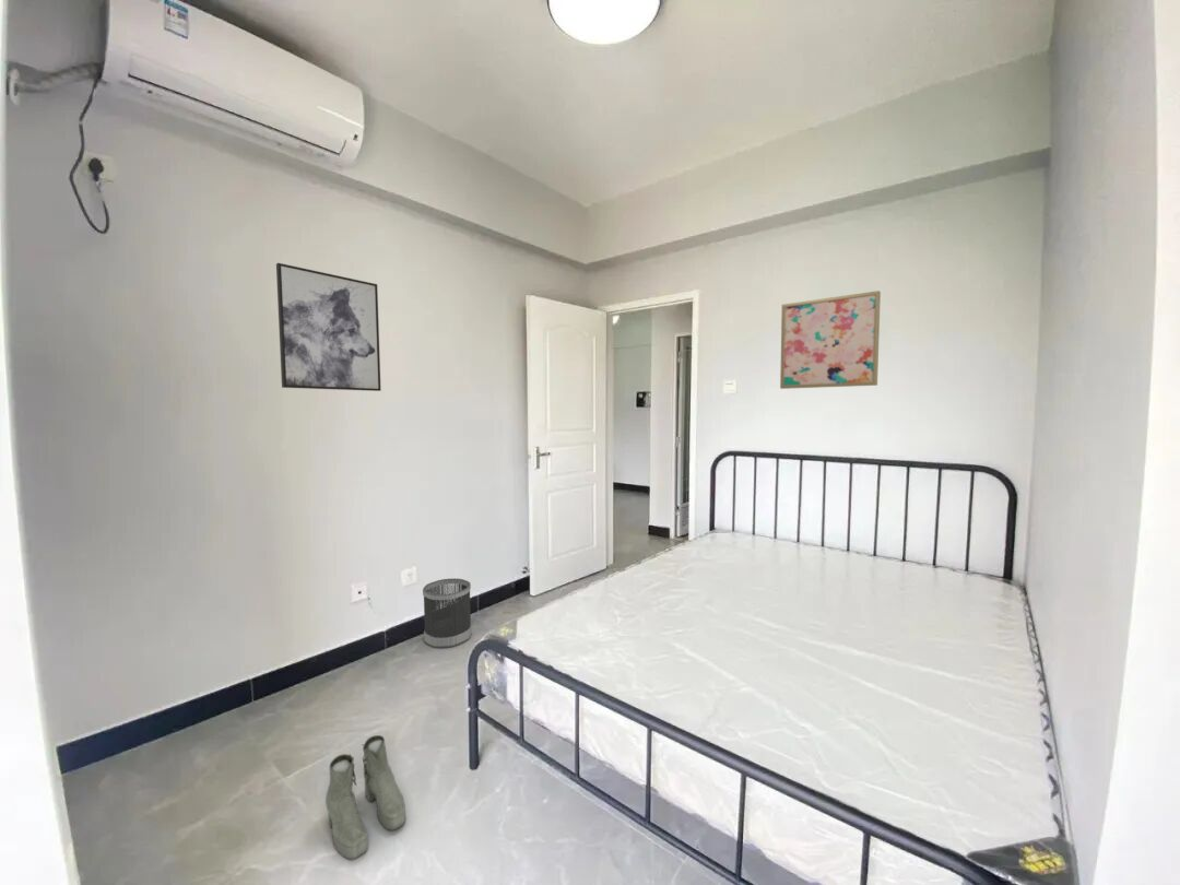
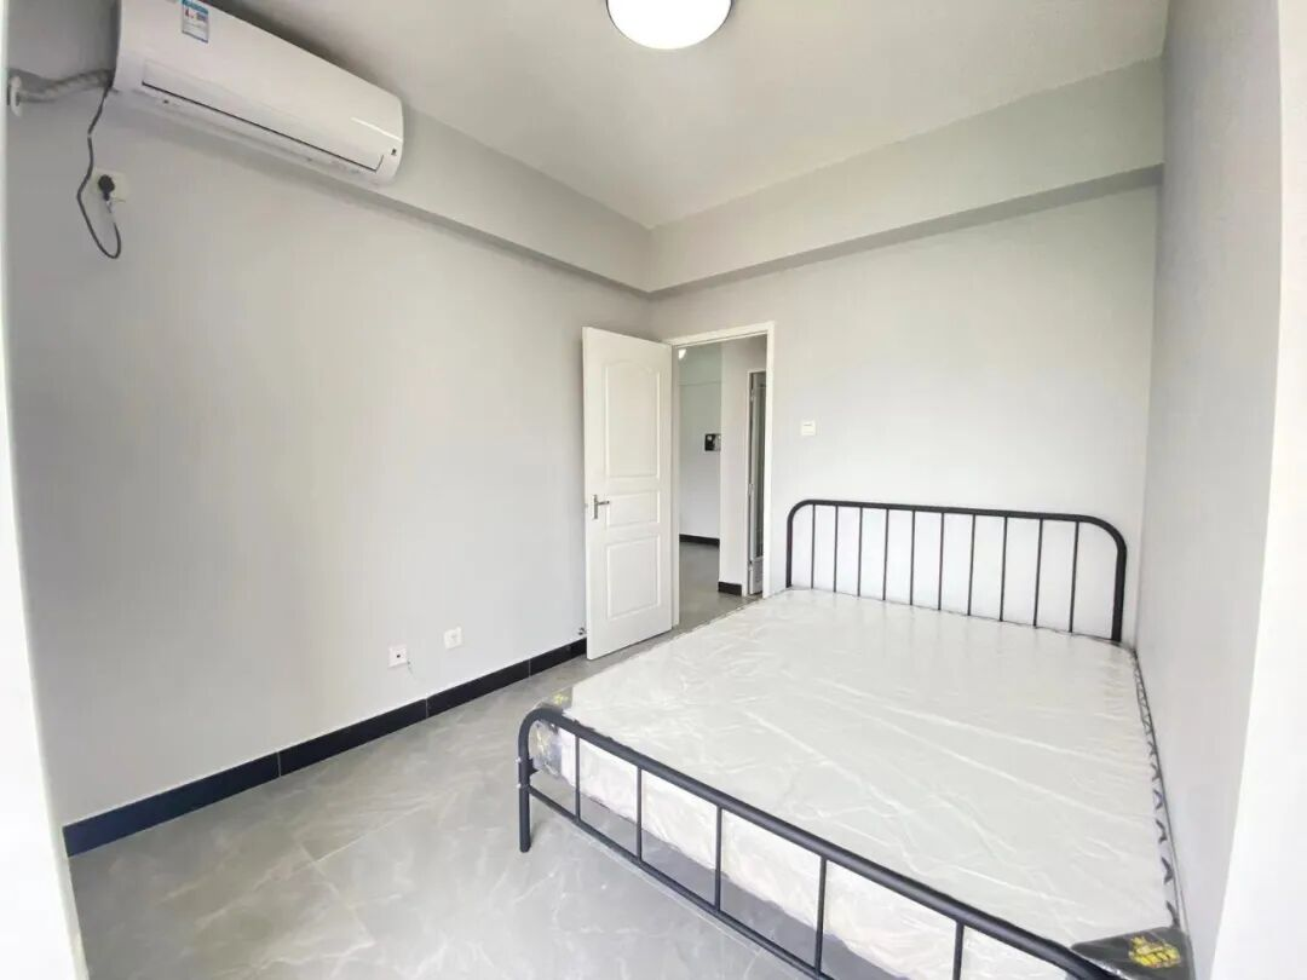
- boots (365, 789)
- wall art (827, 343)
- wastebasket (447, 612)
- wall art (332, 332)
